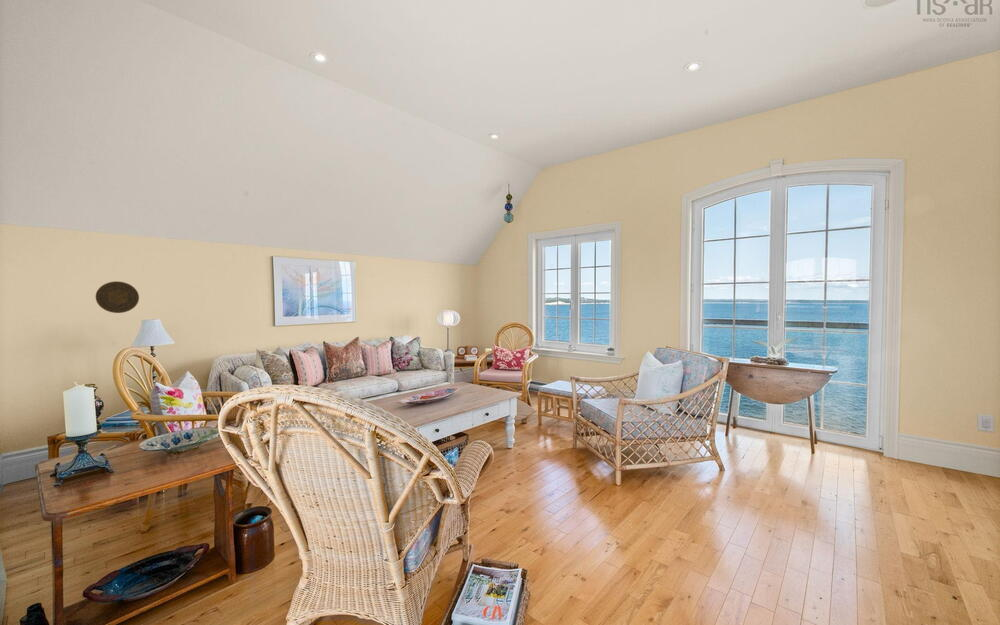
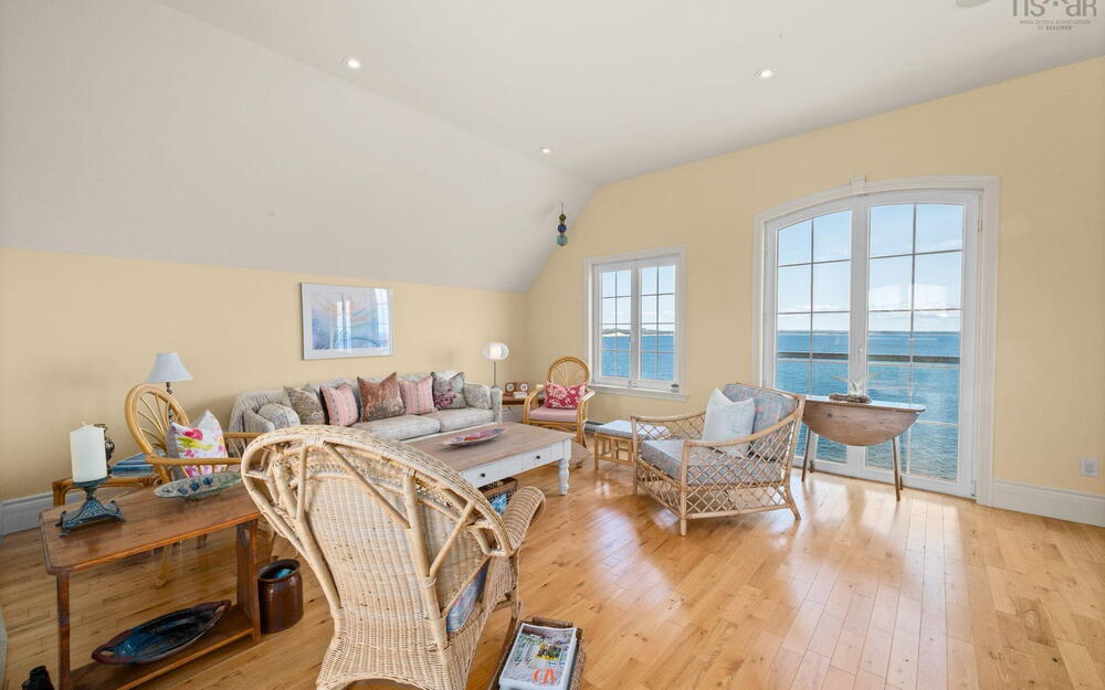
- decorative plate (118, 297)
